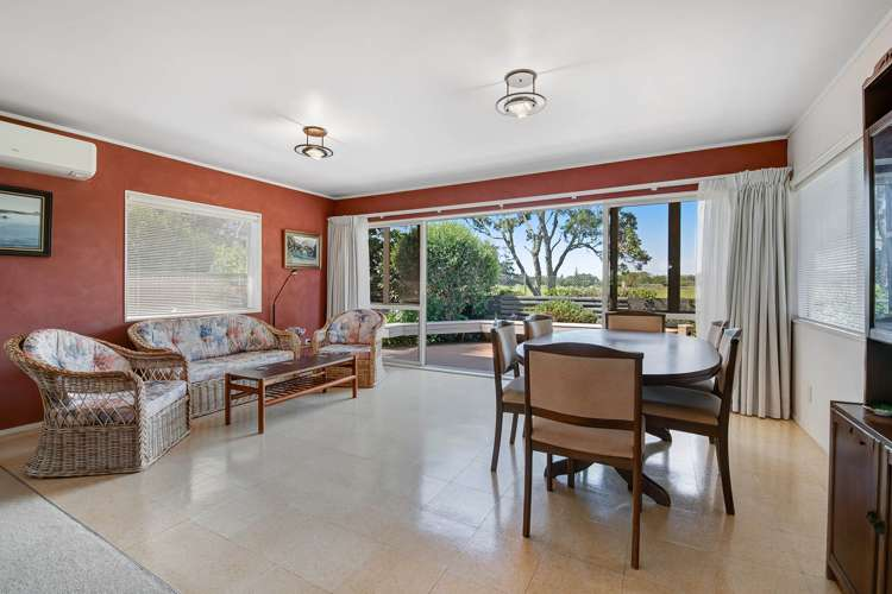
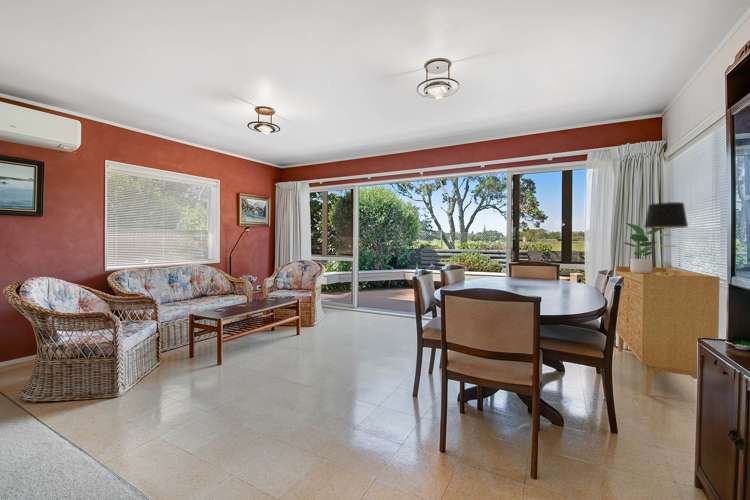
+ potted plant (643, 246)
+ table lamp (665, 245)
+ sideboard (655, 321)
